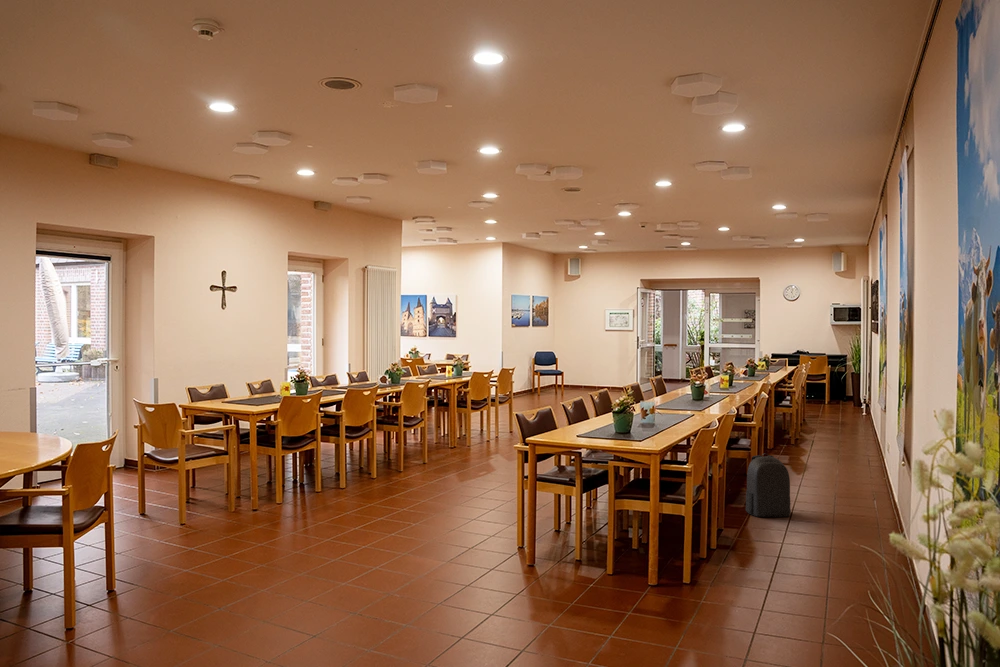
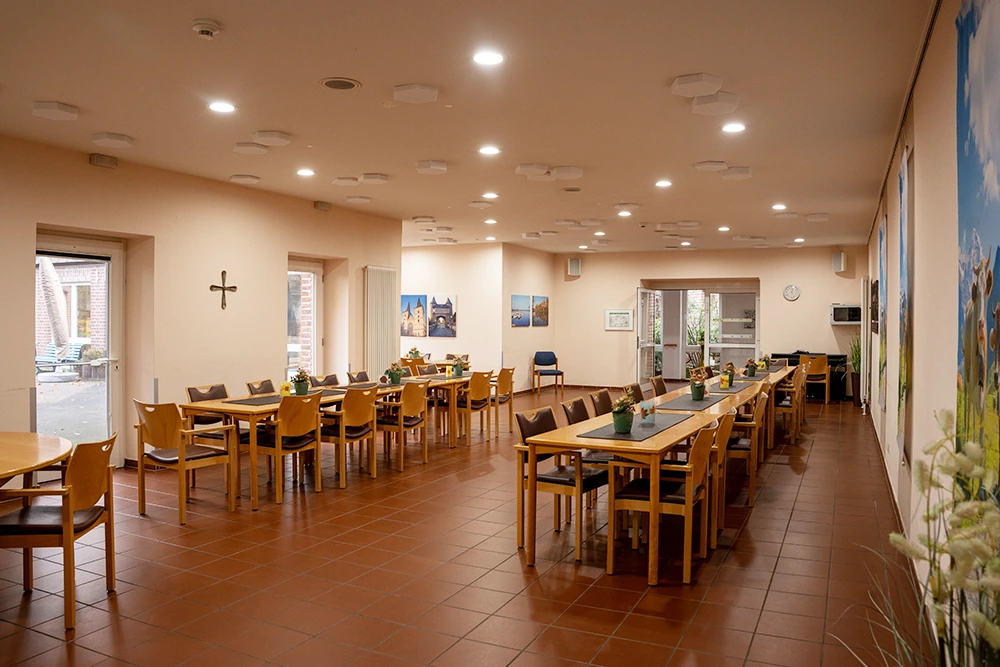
- backpack (766, 483)
